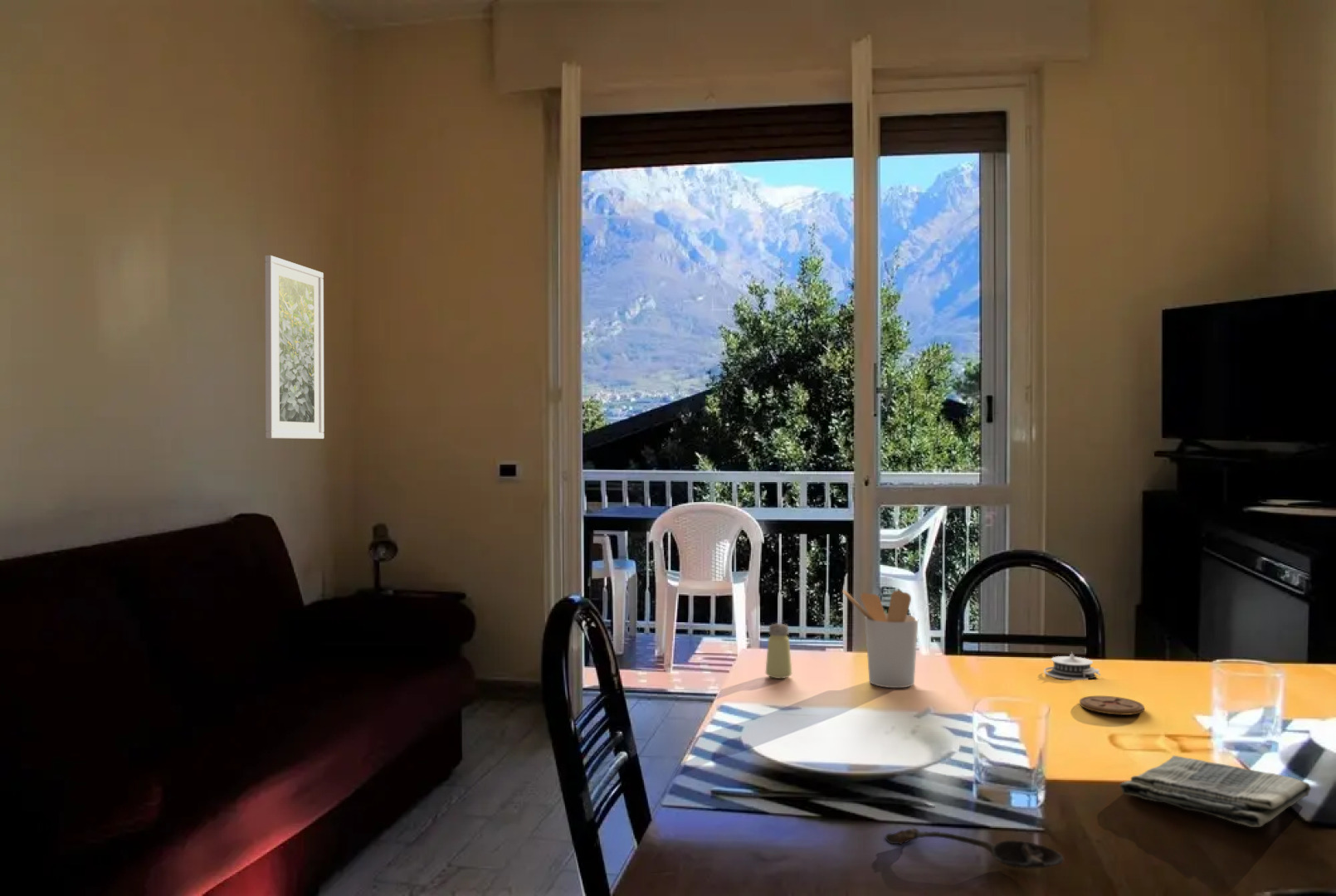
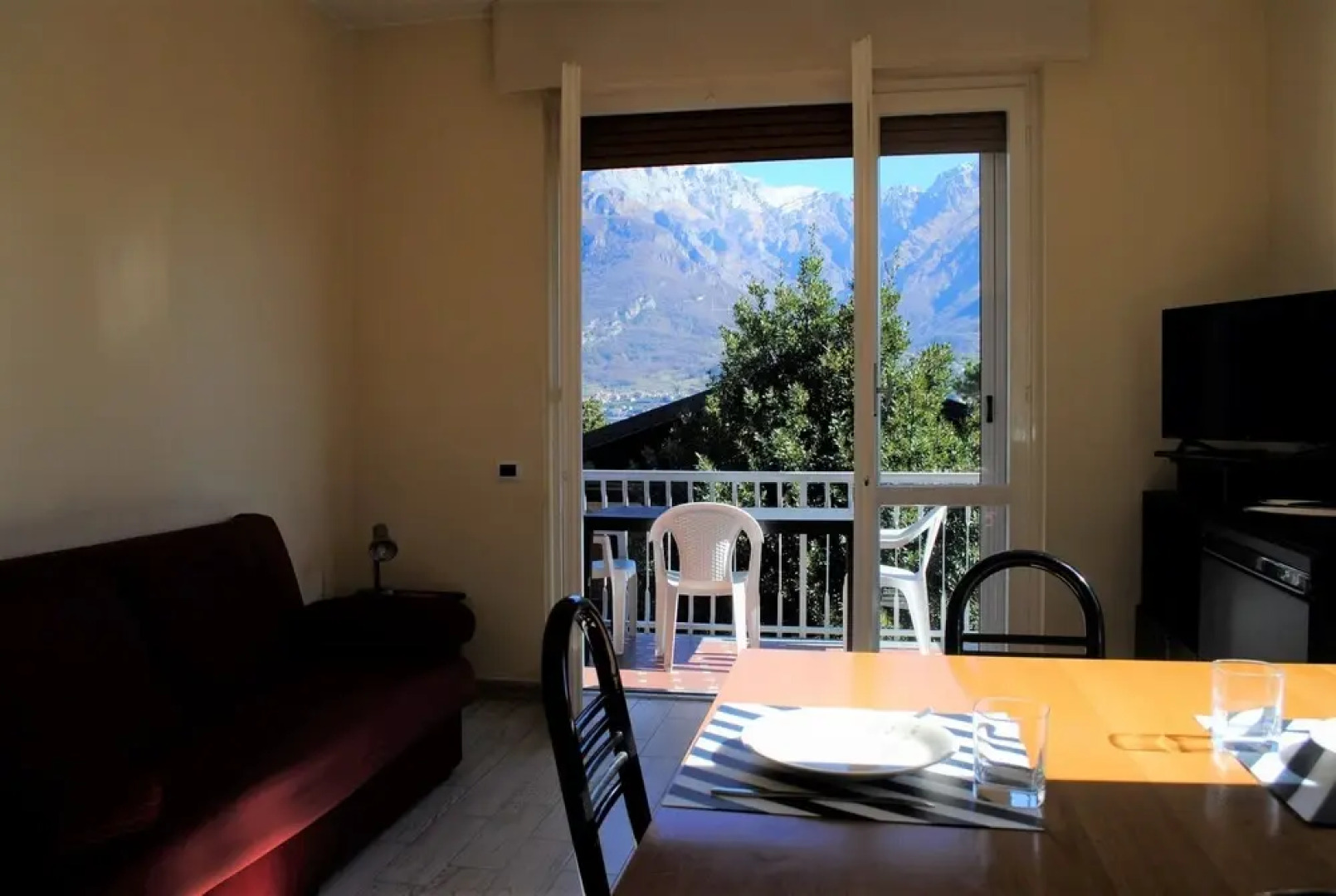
- dish towel (1214, 784)
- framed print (295, 351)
- coaster (1111, 704)
- saltshaker (778, 650)
- utensil holder (878, 635)
- architectural model (1071, 662)
- spoon (971, 844)
